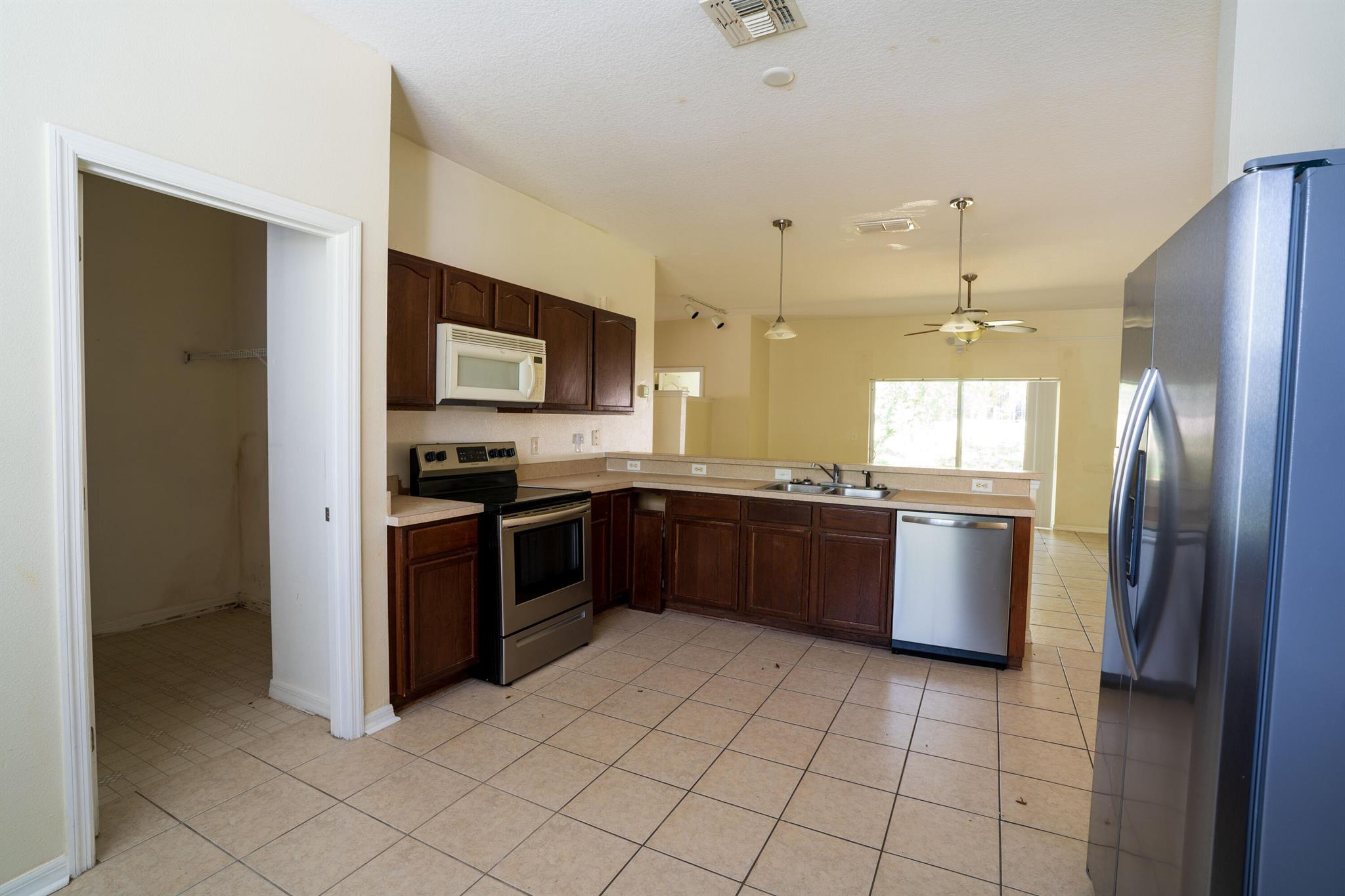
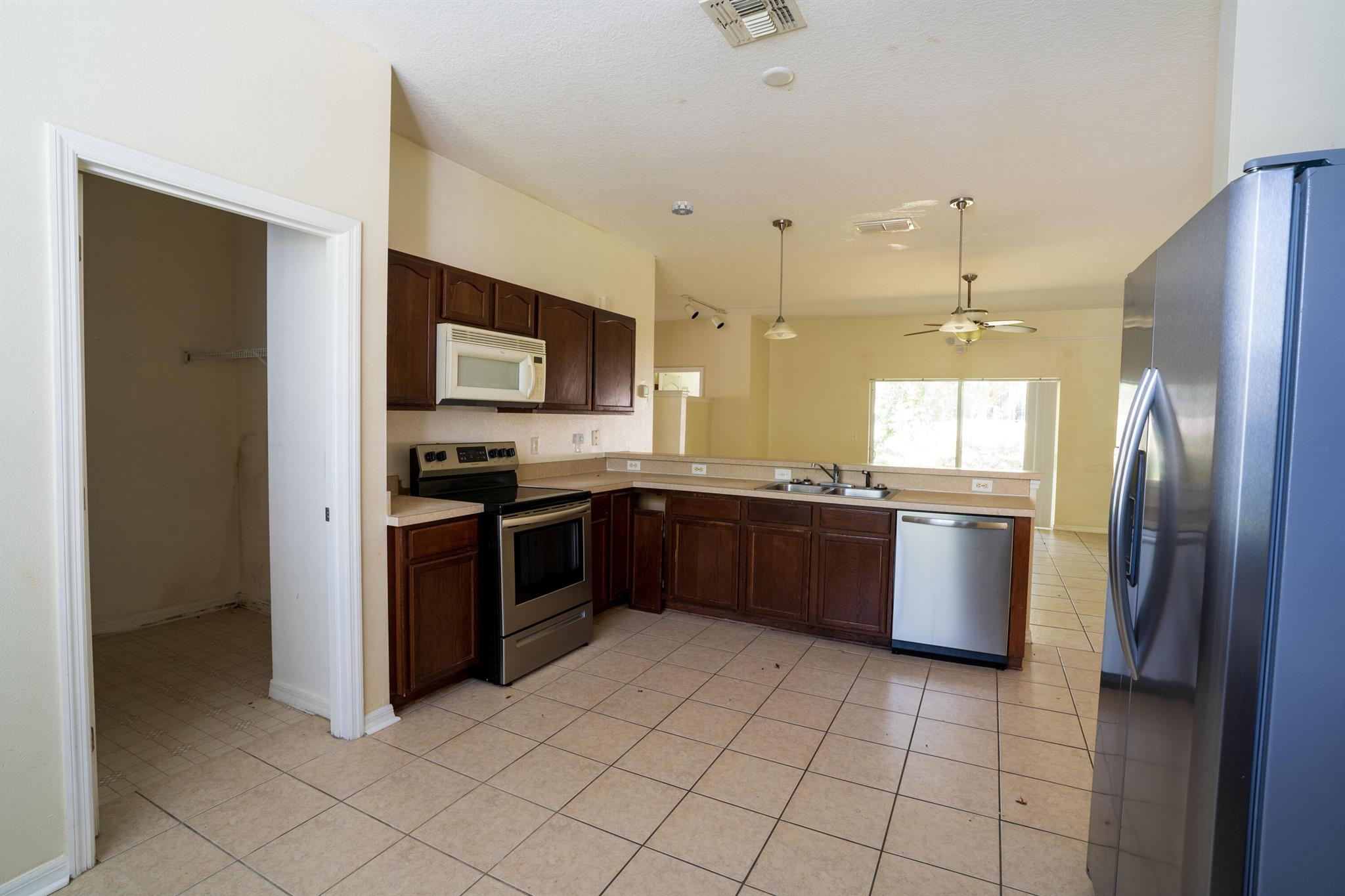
+ smoke detector (682, 207)
